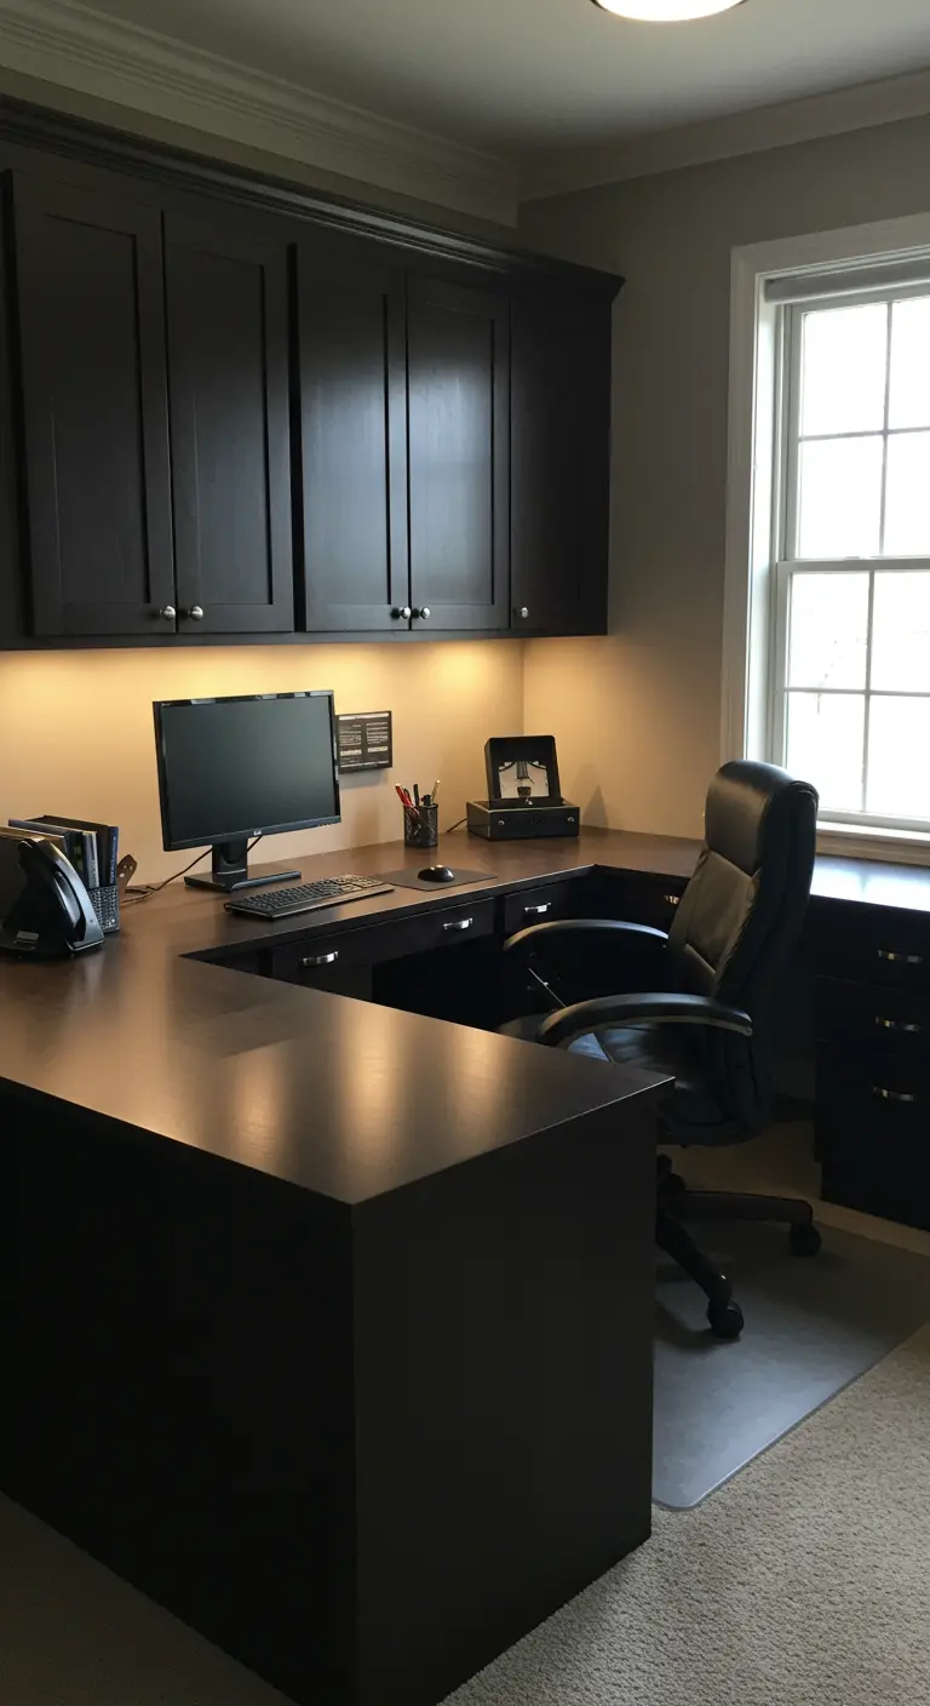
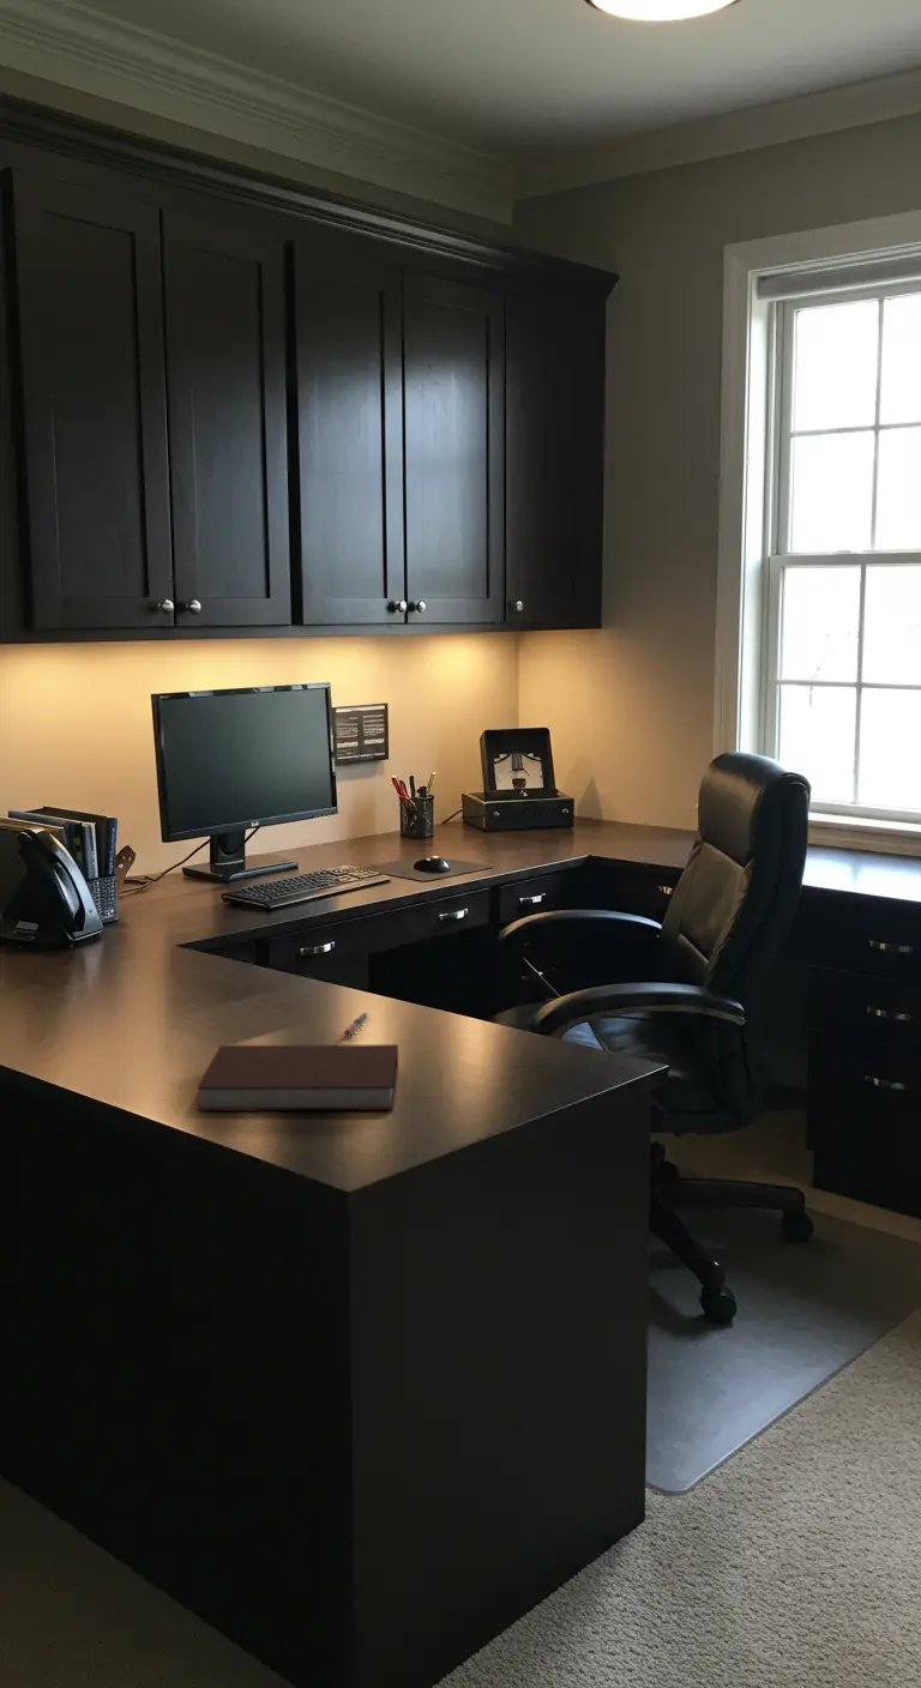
+ pen (356, 1021)
+ notebook (302, 1075)
